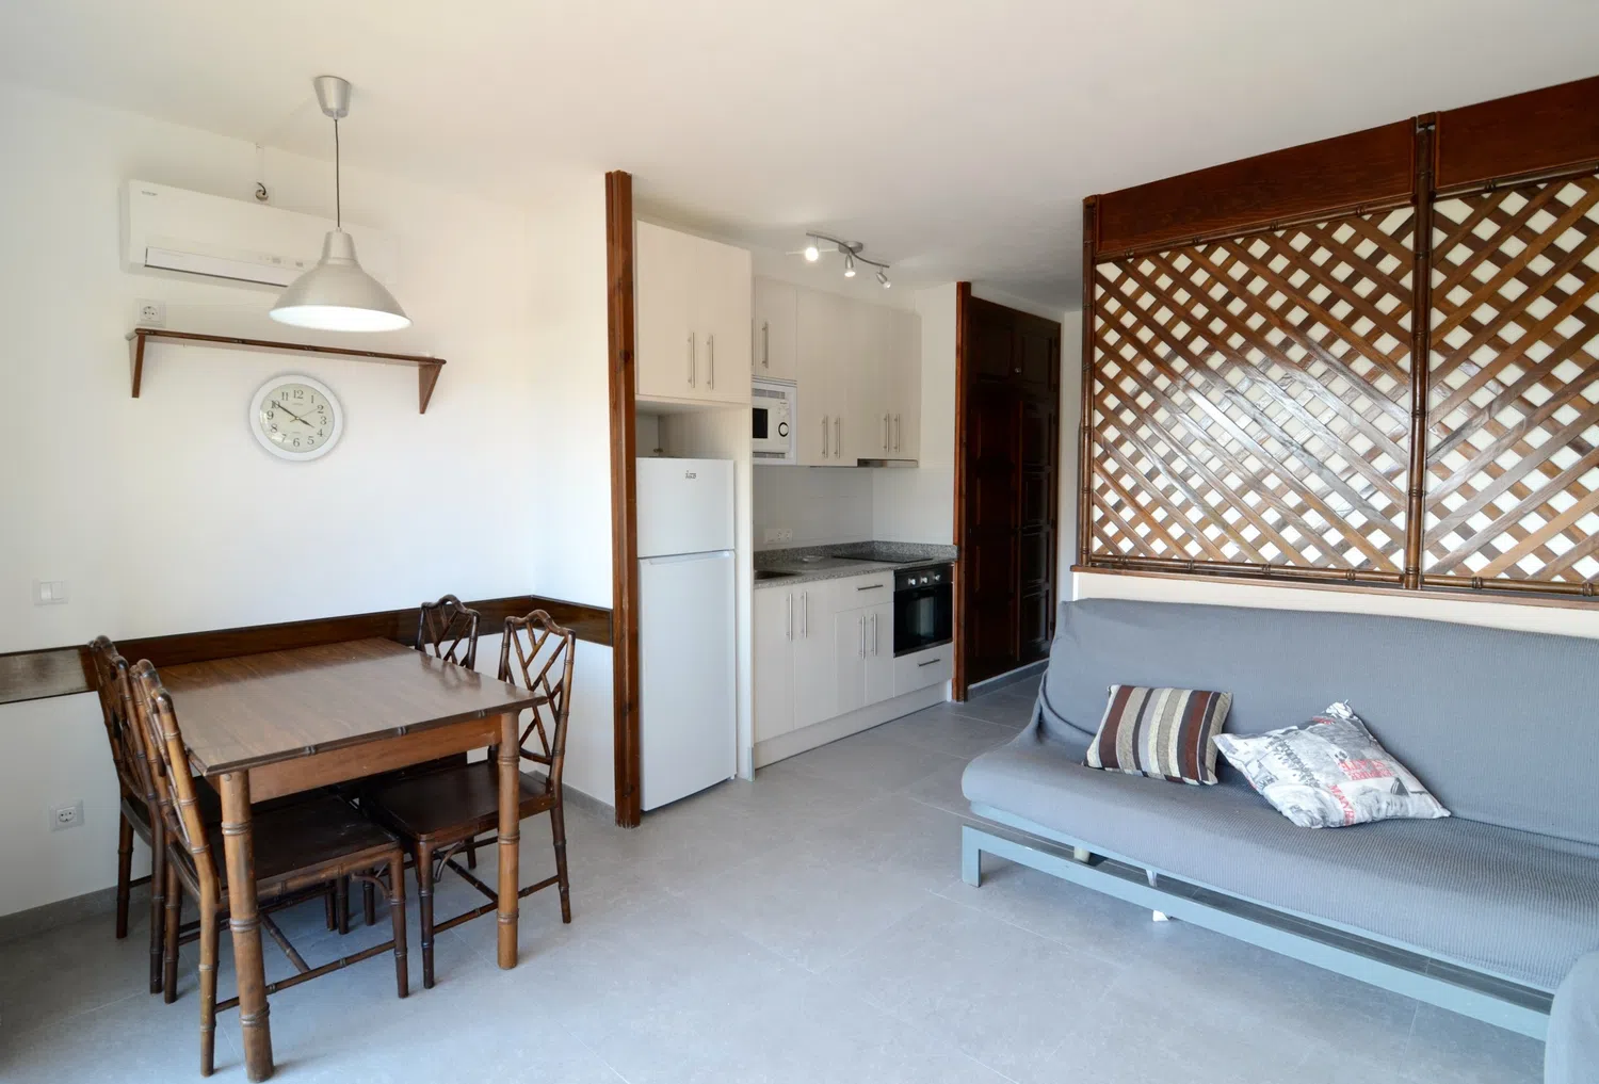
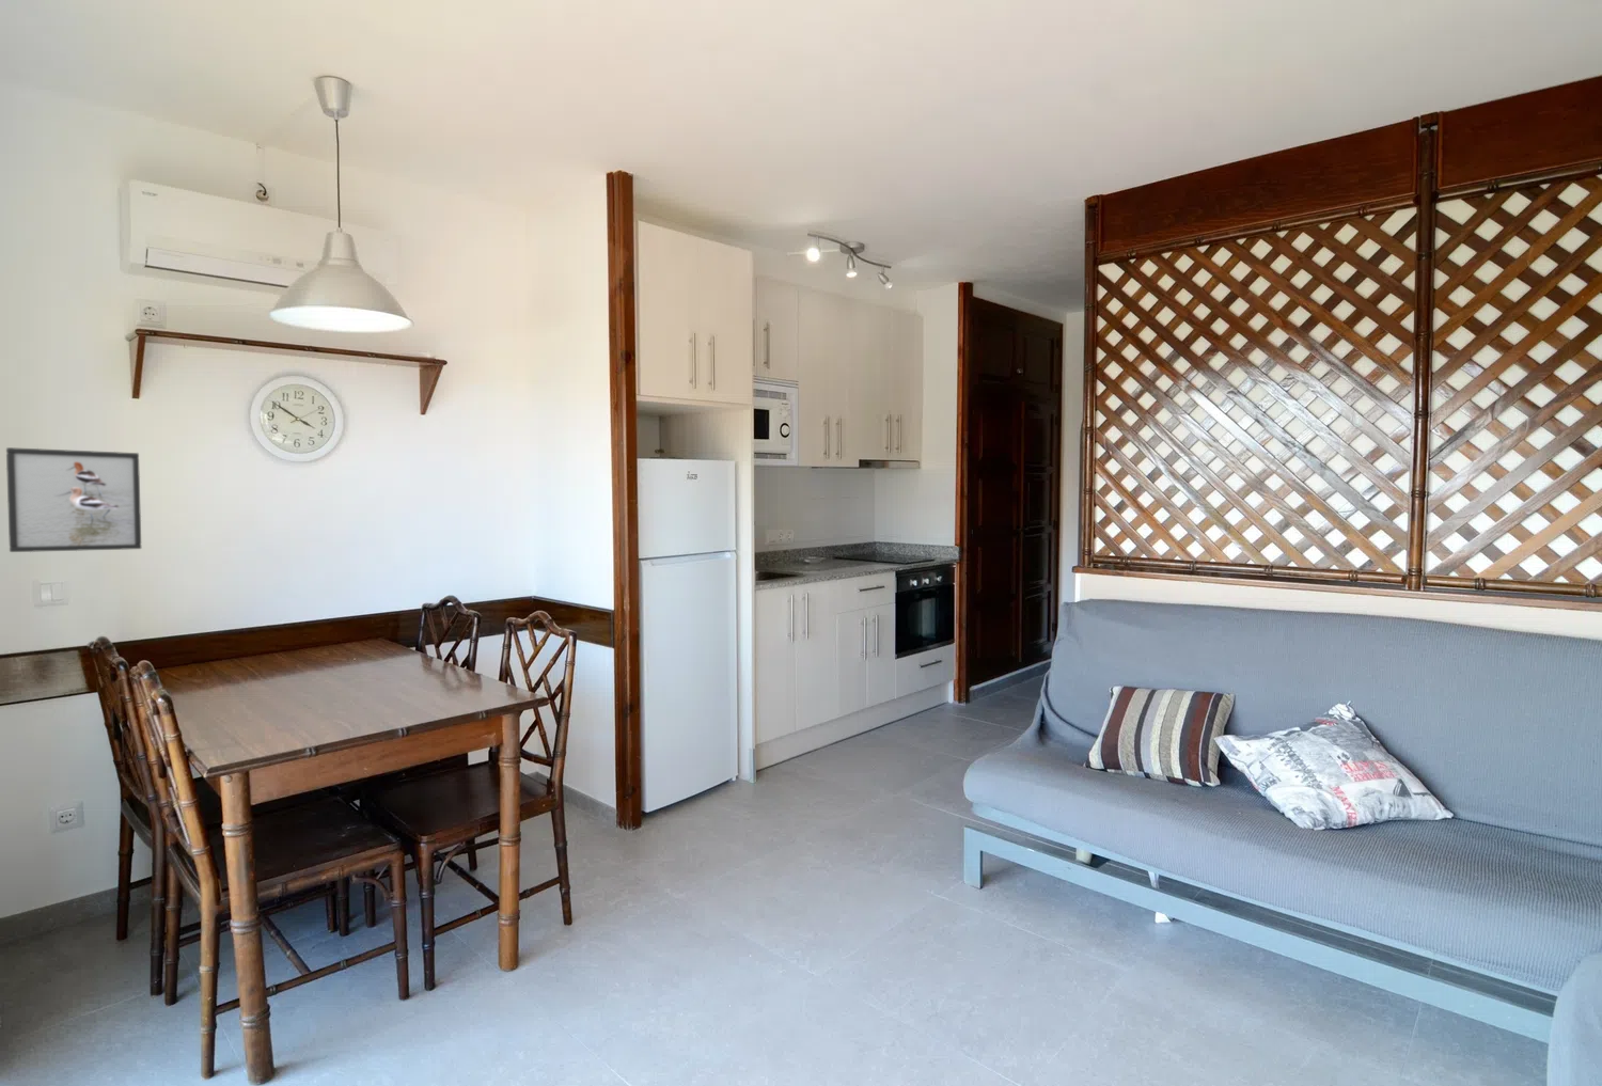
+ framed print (76, 499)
